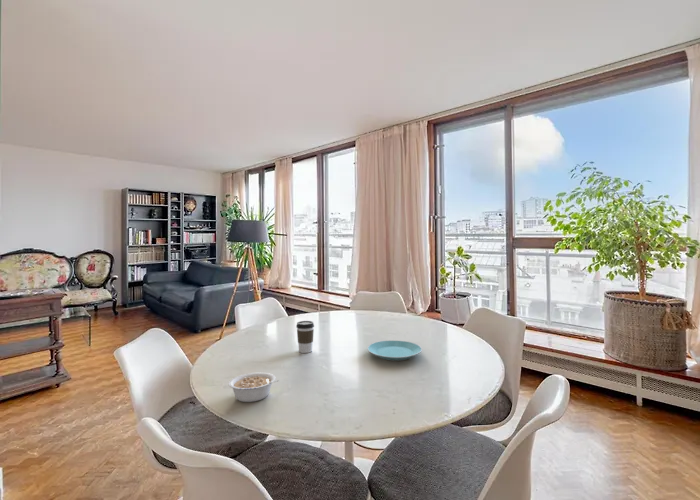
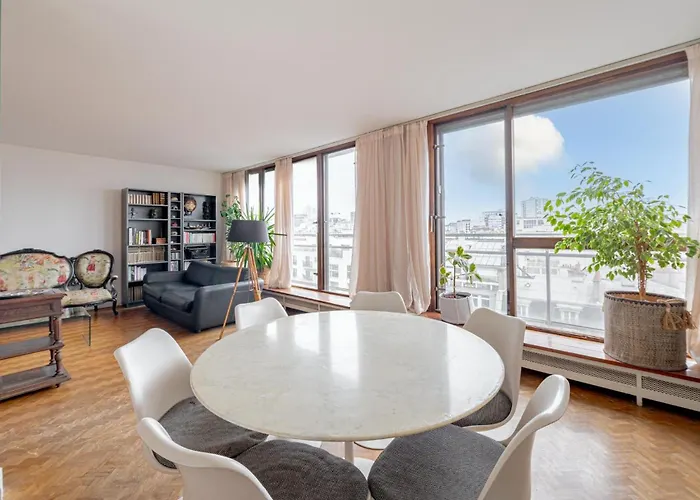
- plate (394, 351)
- legume (254, 386)
- coffee cup (305, 336)
